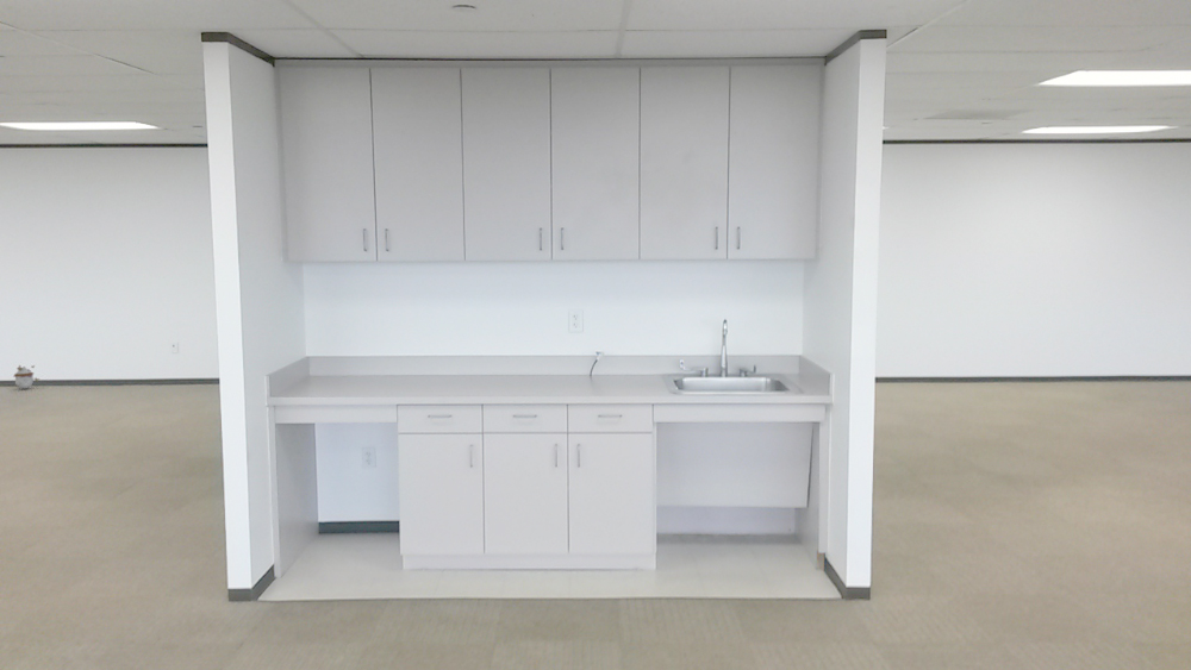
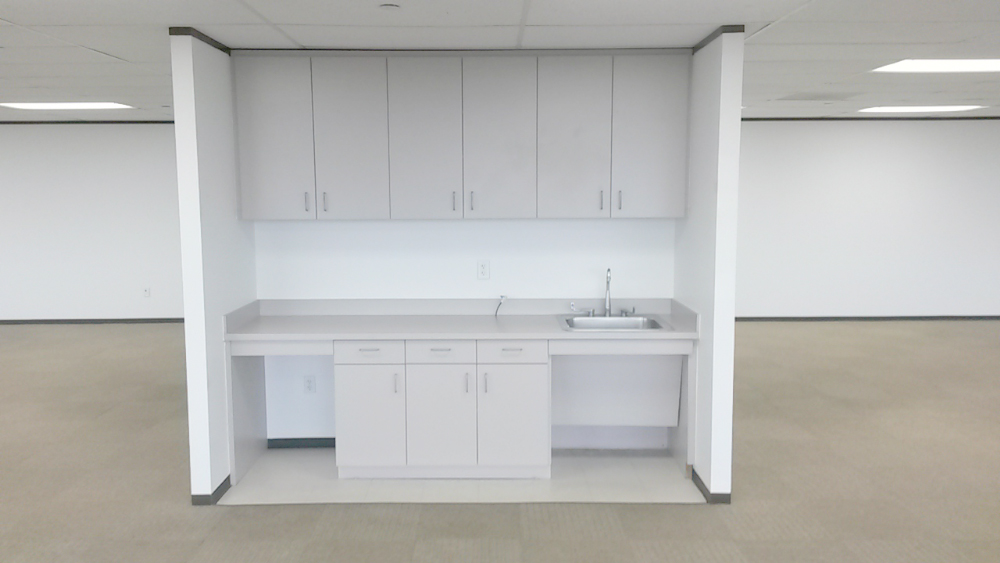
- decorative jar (24, 376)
